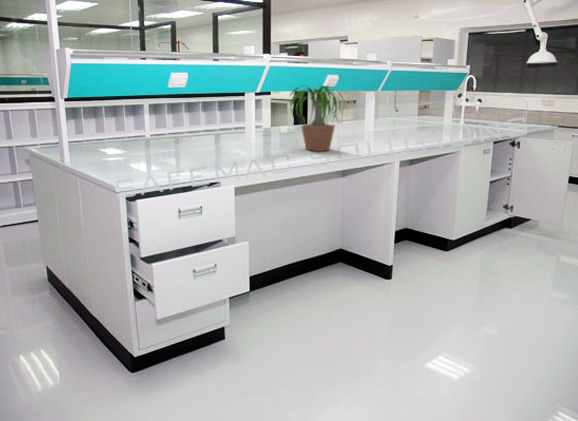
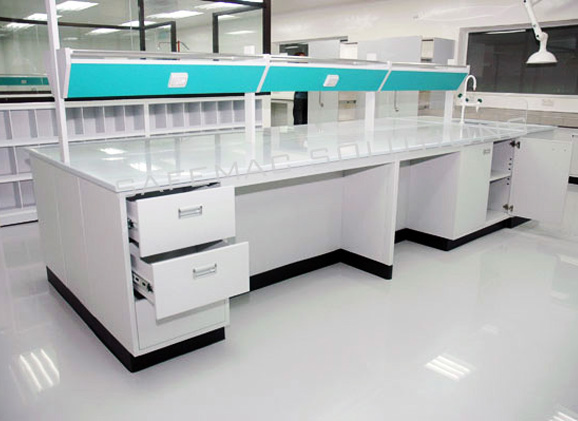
- potted plant (318, 118)
